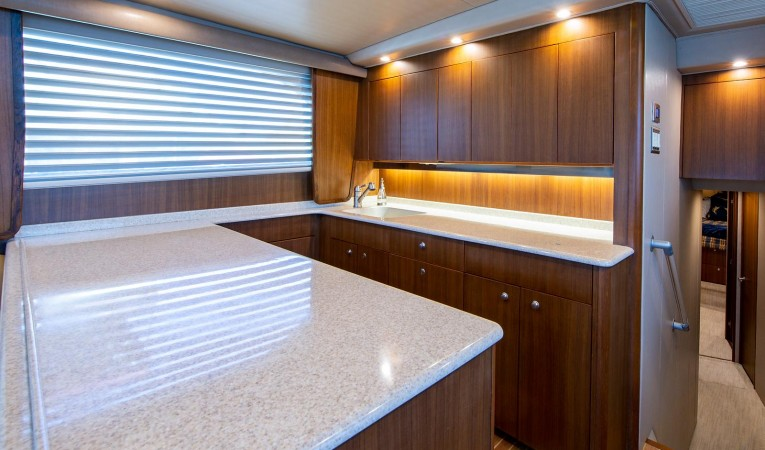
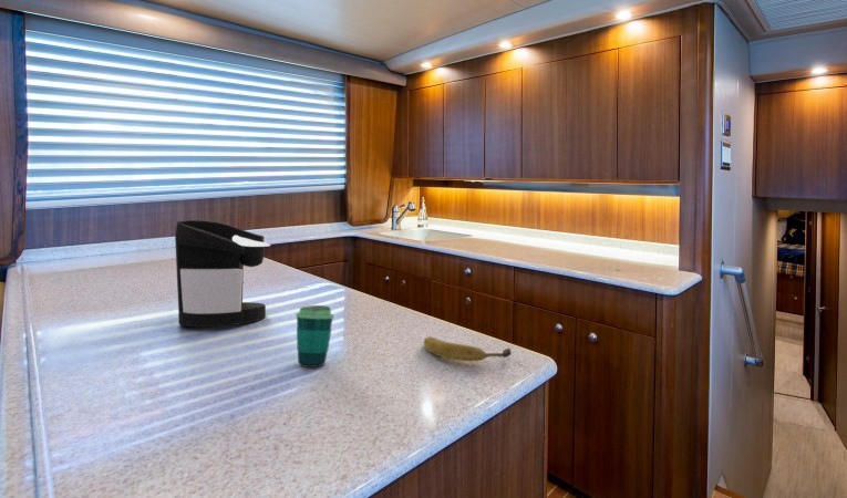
+ coffee maker (225, 270)
+ cup (314, 334)
+ fruit (459, 345)
